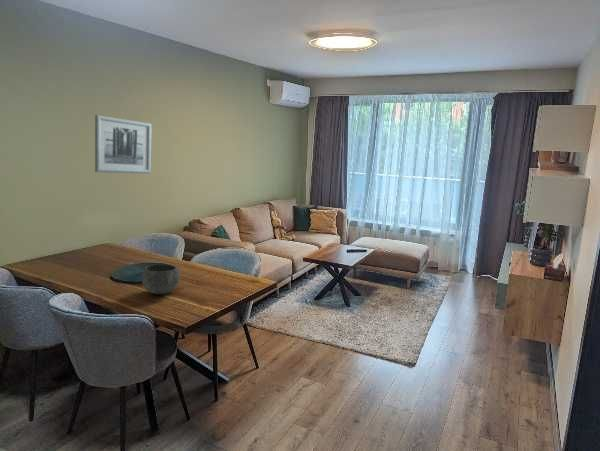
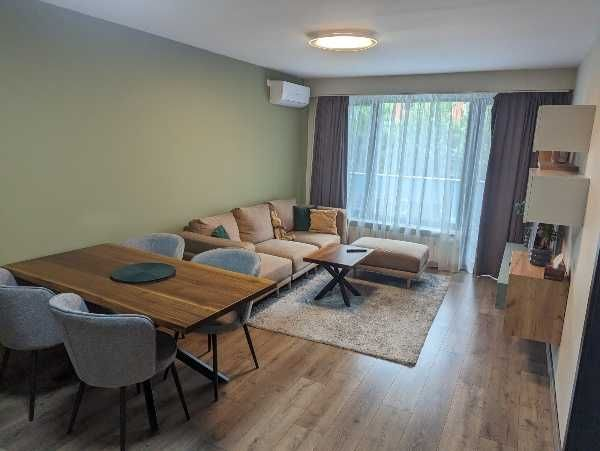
- wall art (124, 146)
- bowl (160, 280)
